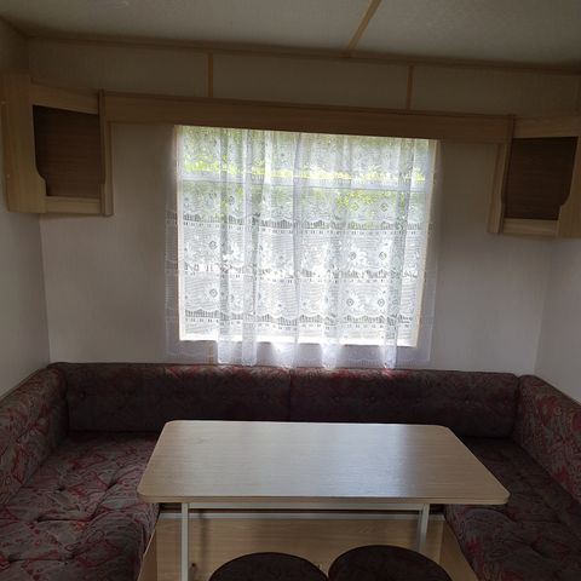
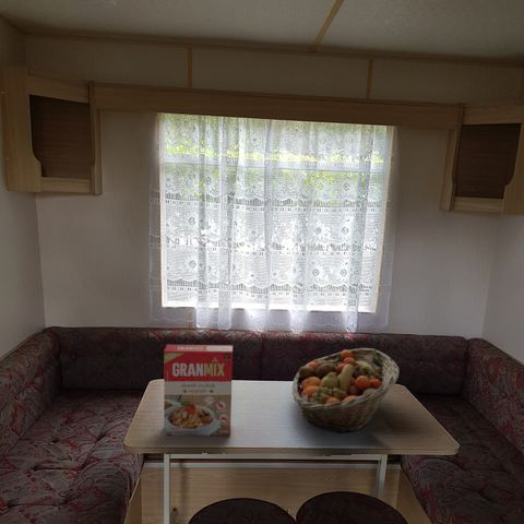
+ fruit basket (343, 384)
+ cereal box (199, 390)
